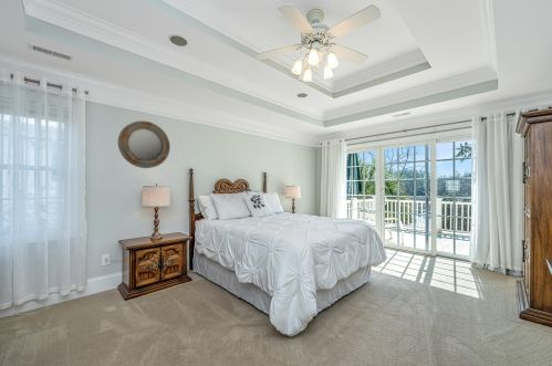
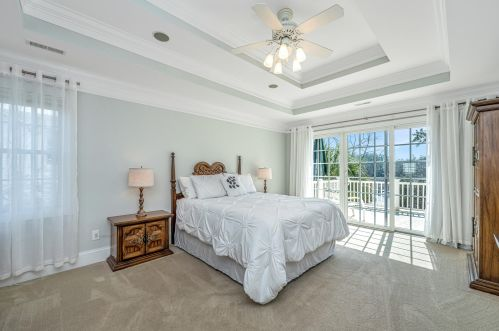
- home mirror (145, 144)
